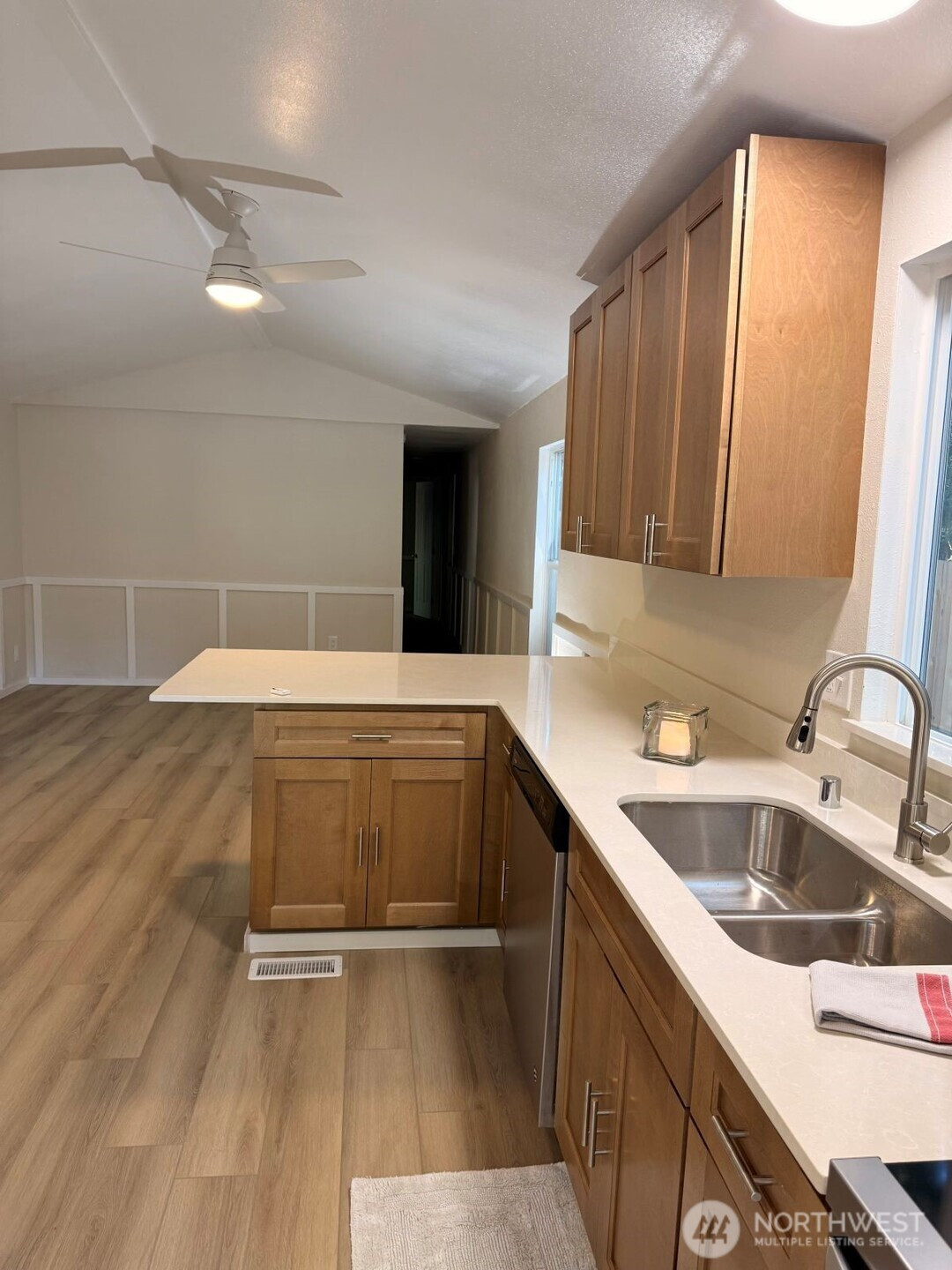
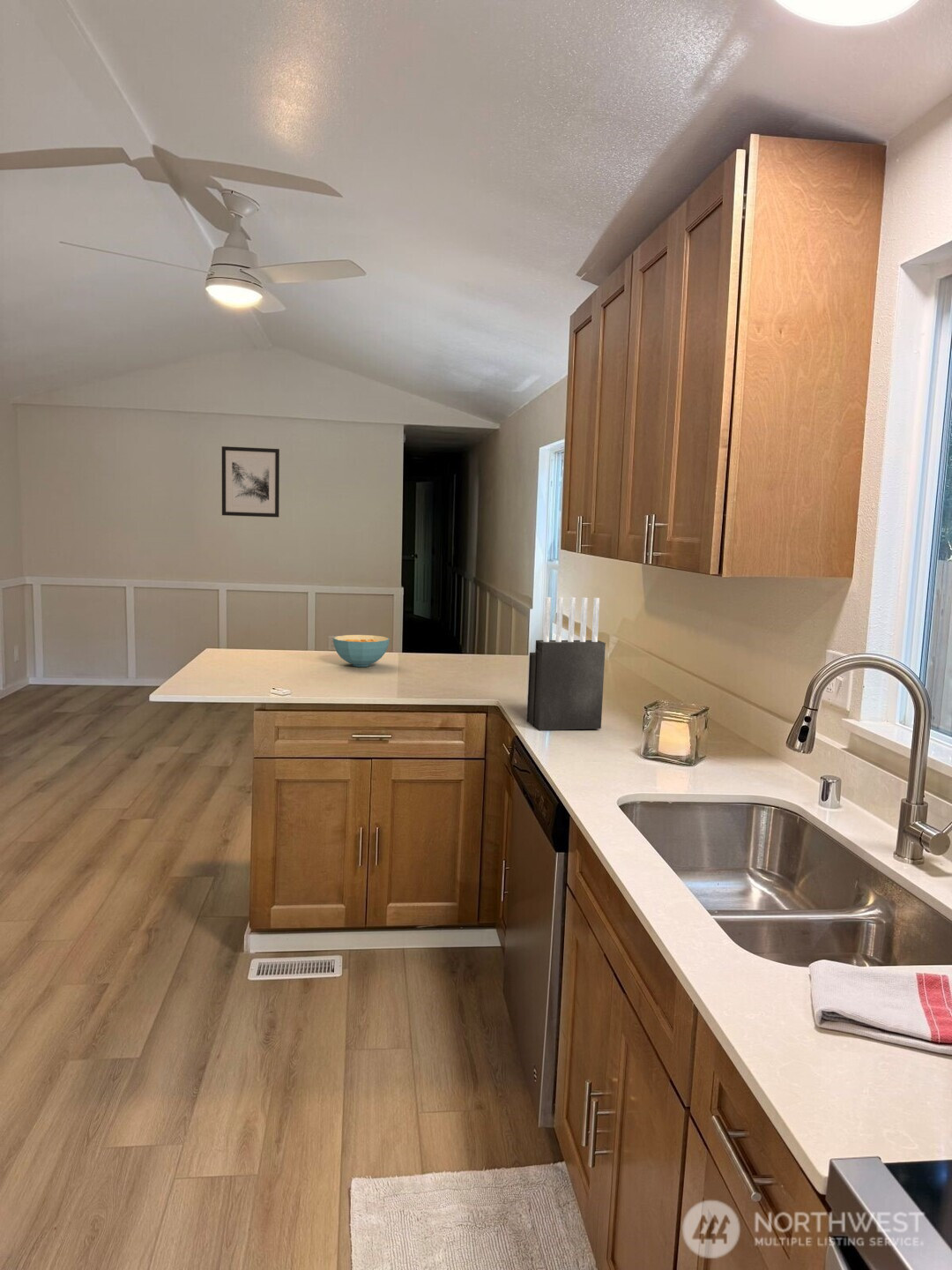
+ wall art (250, 482)
+ knife block (564, 661)
+ cereal bowl (361, 652)
